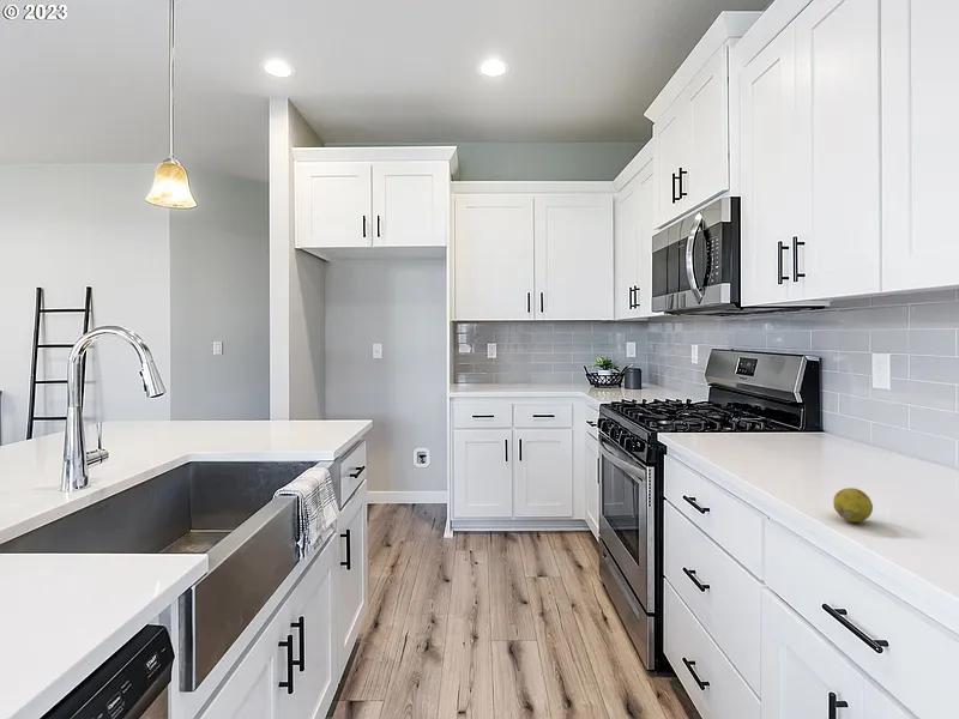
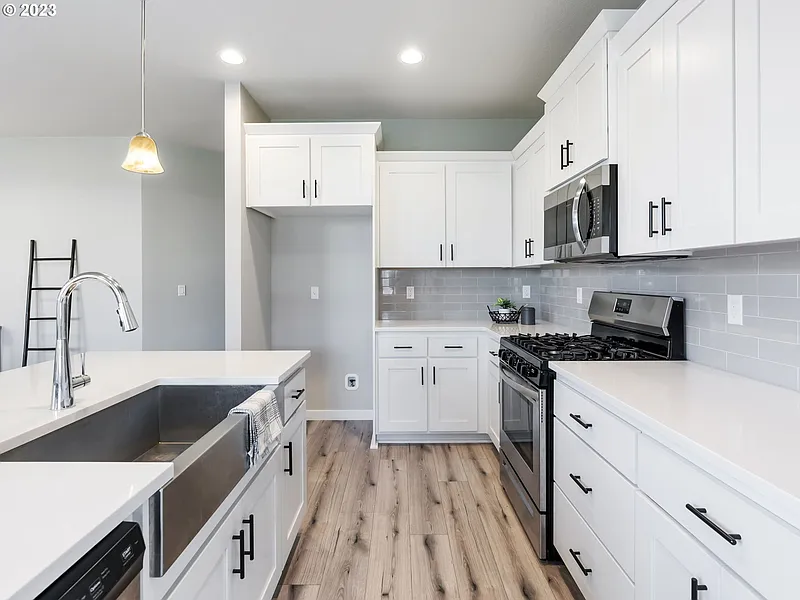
- fruit (852, 504)
